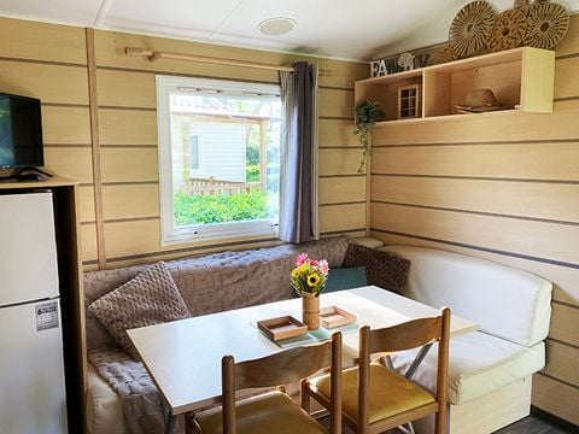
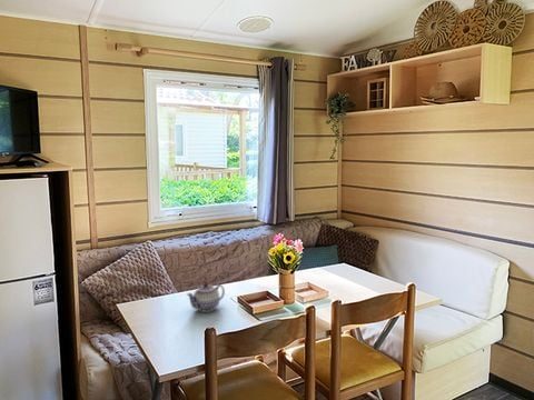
+ teapot (206, 296)
